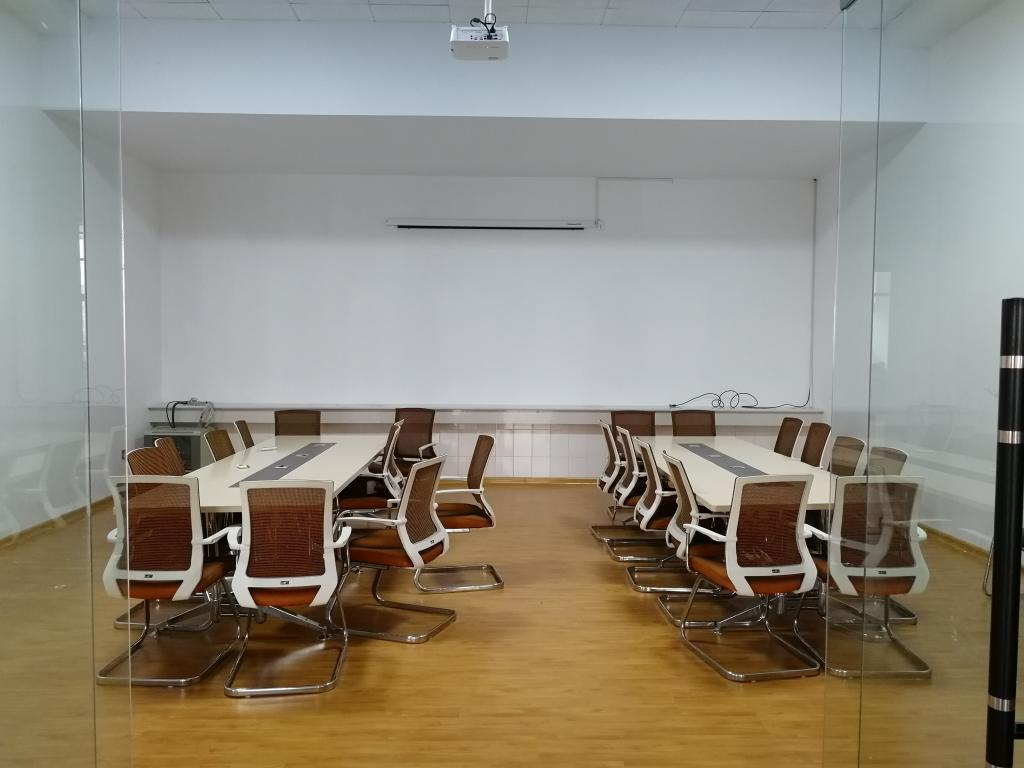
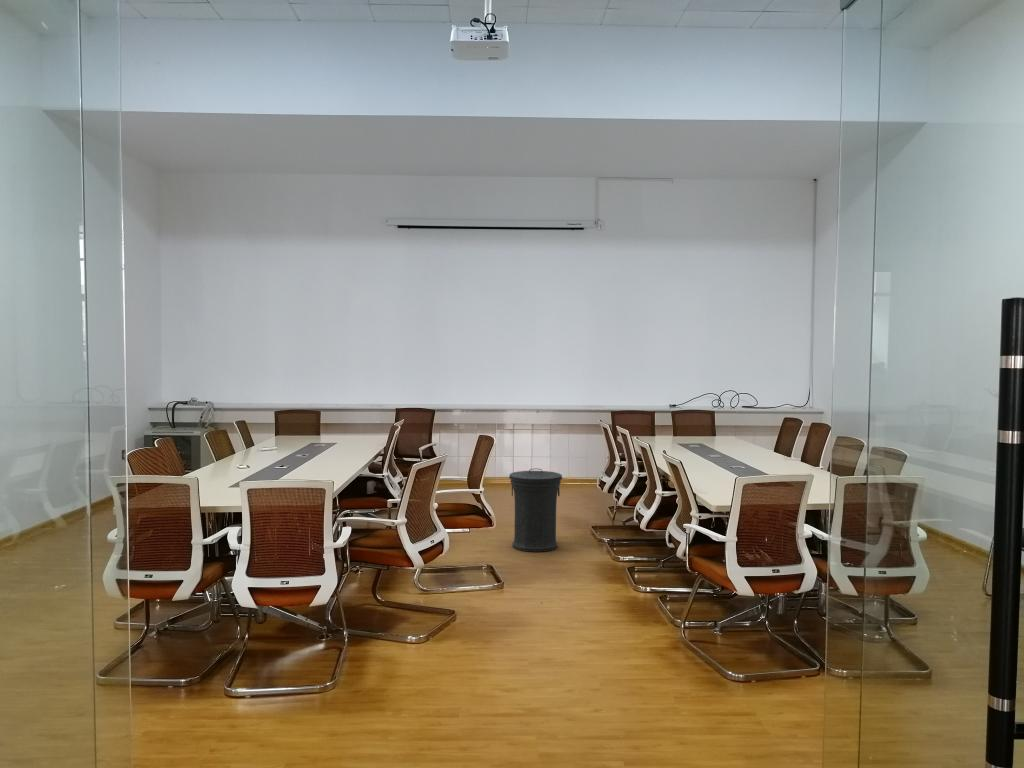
+ trash can (535, 507)
